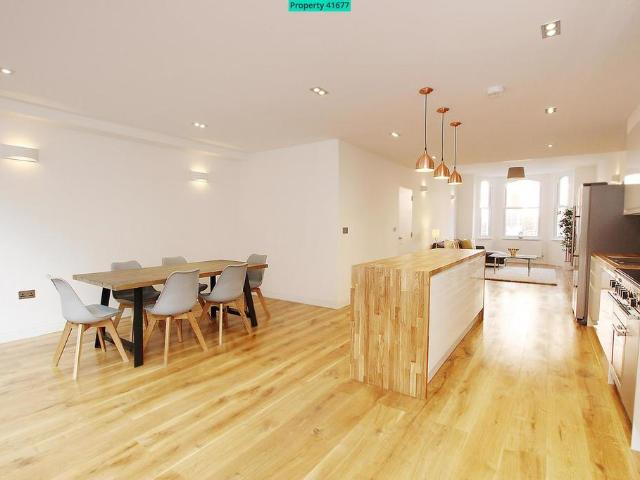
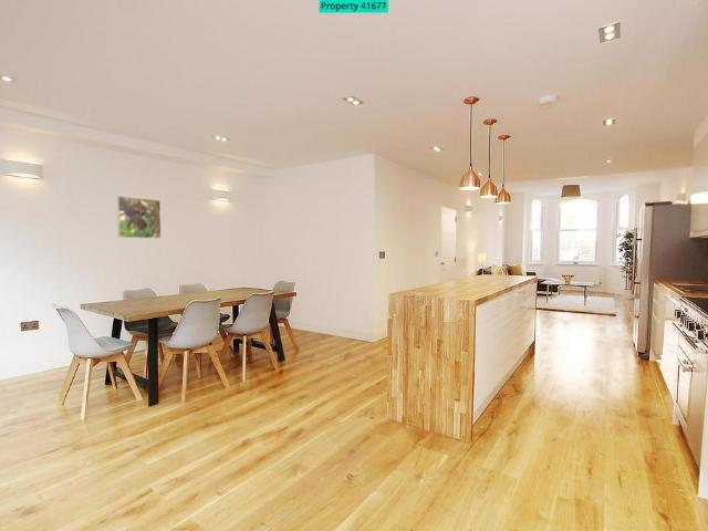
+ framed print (139, 218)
